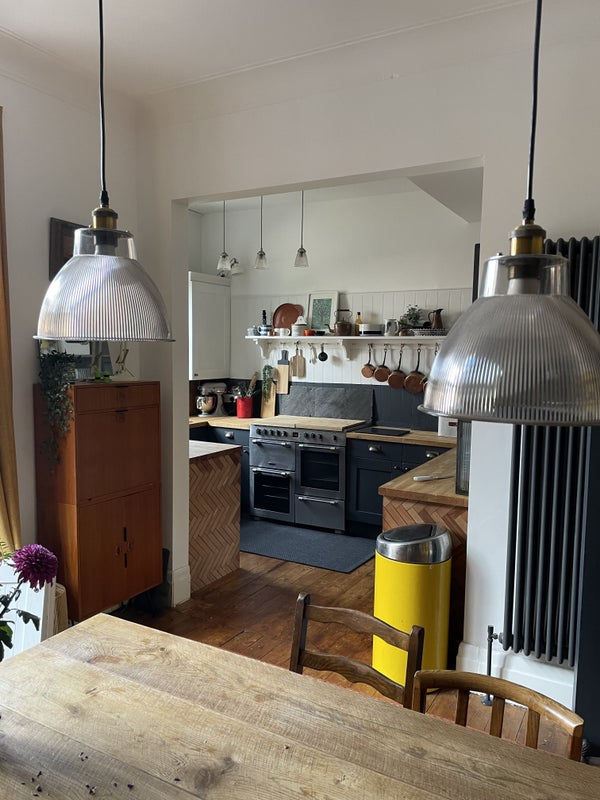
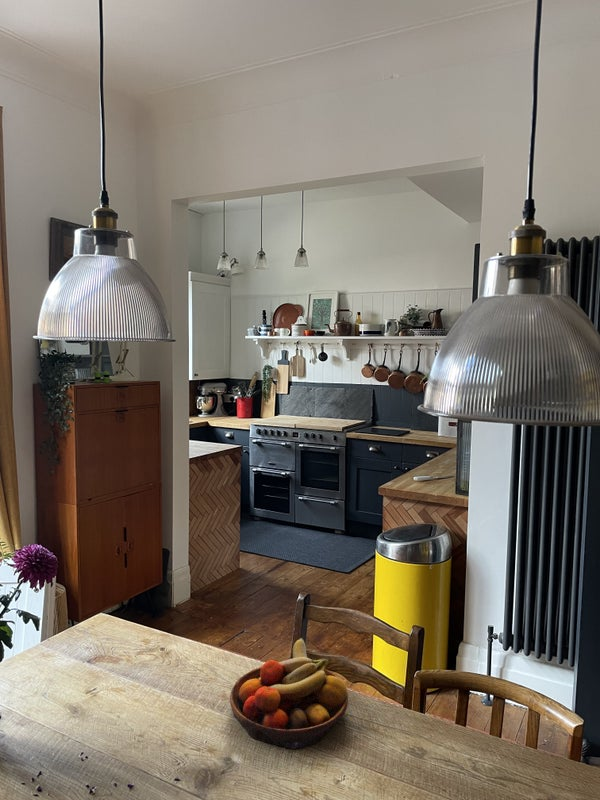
+ fruit bowl (288, 688)
